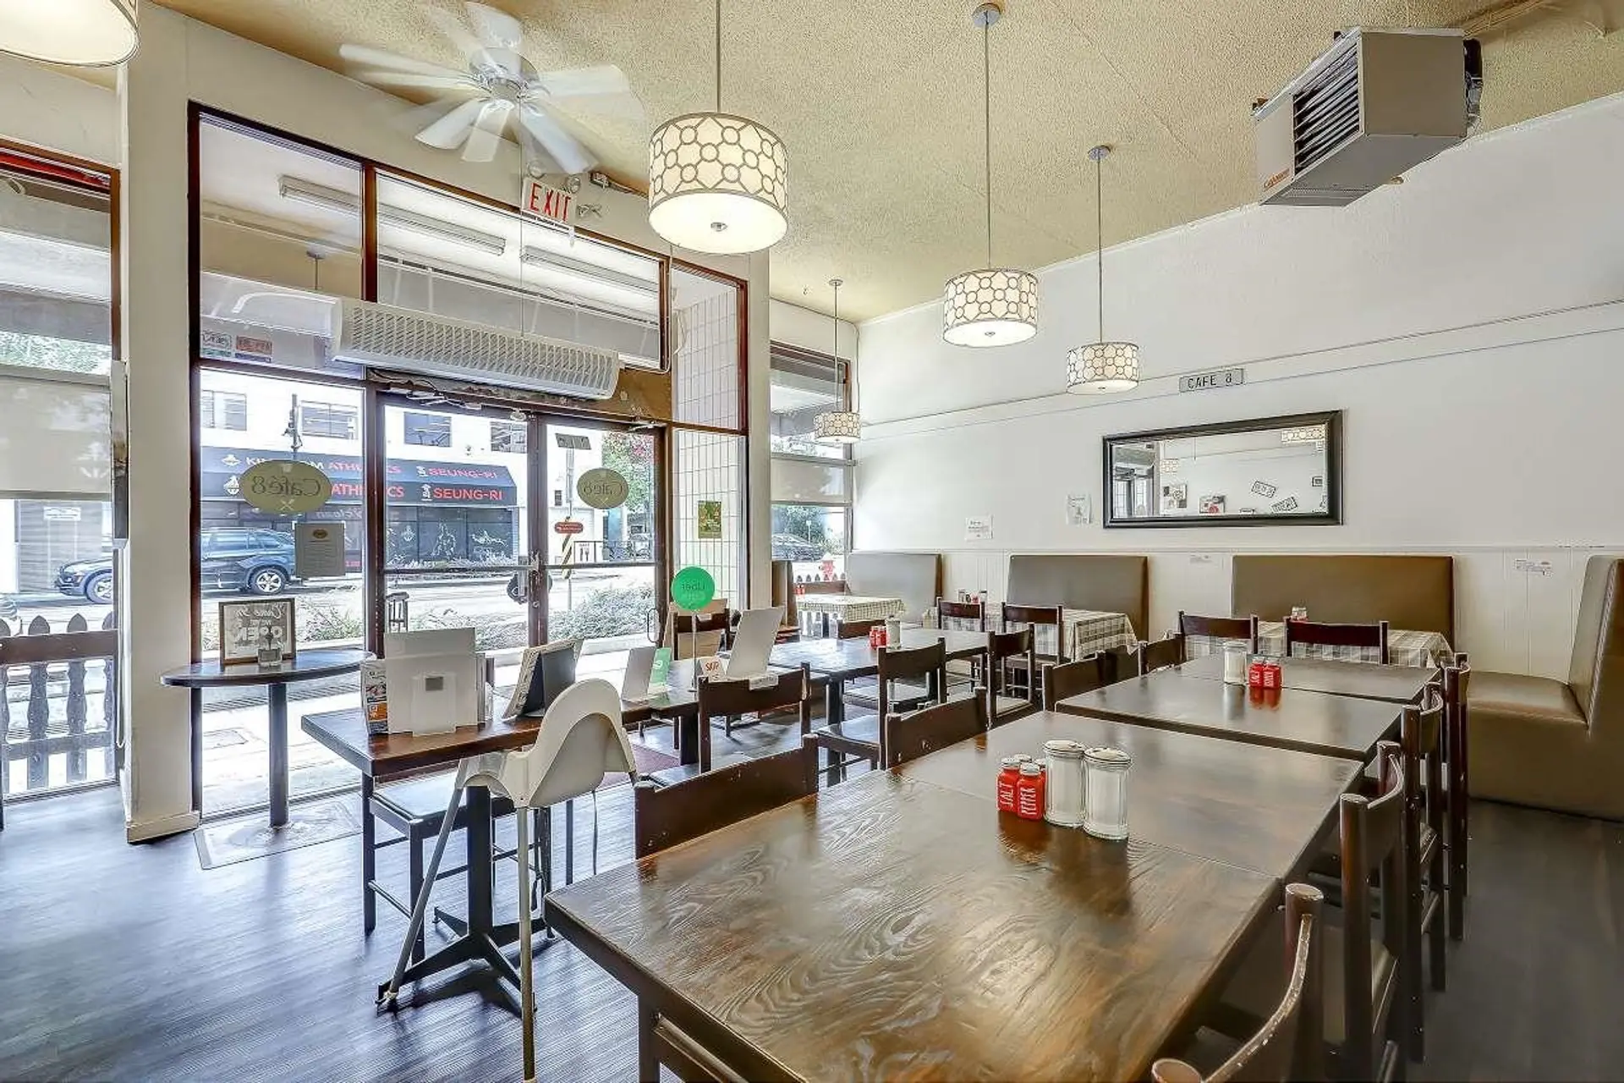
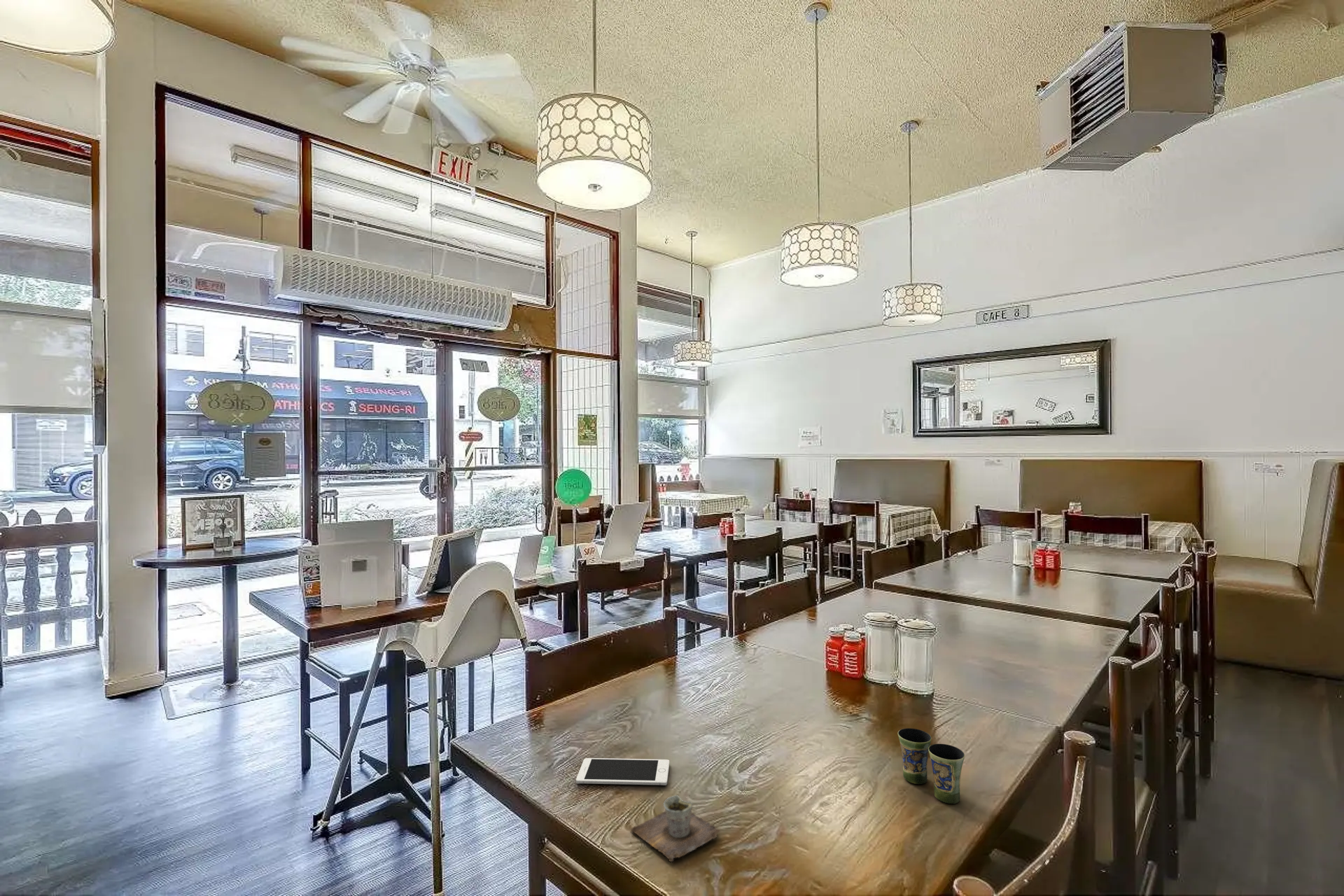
+ cup (676, 818)
+ cup (932, 764)
+ cell phone (624, 771)
